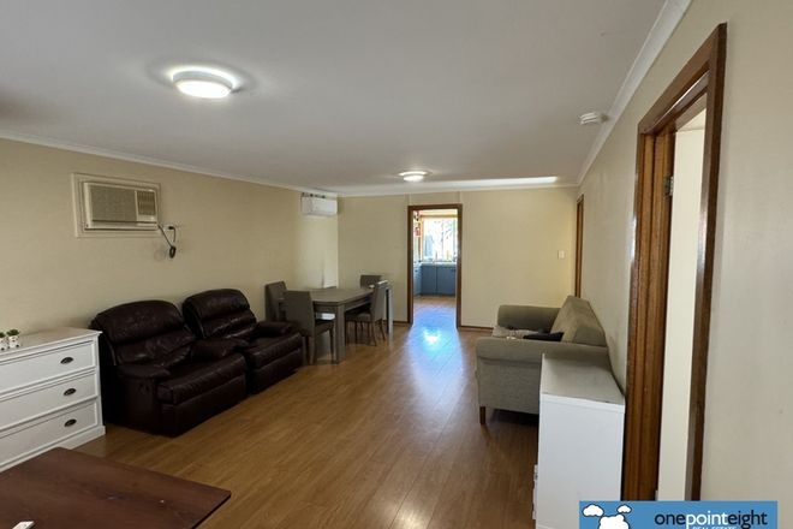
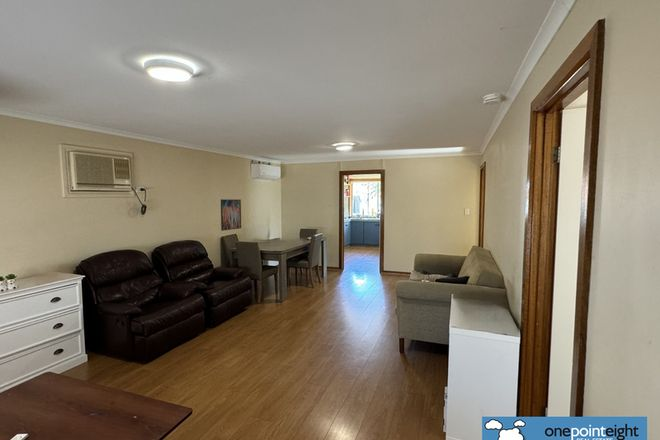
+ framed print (231, 214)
